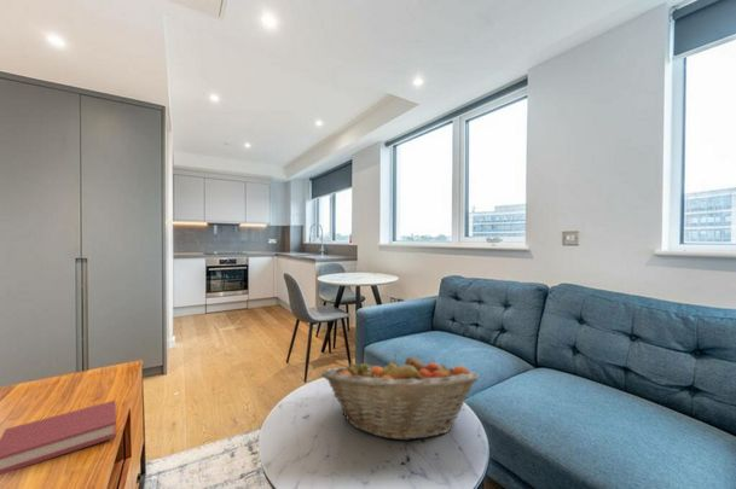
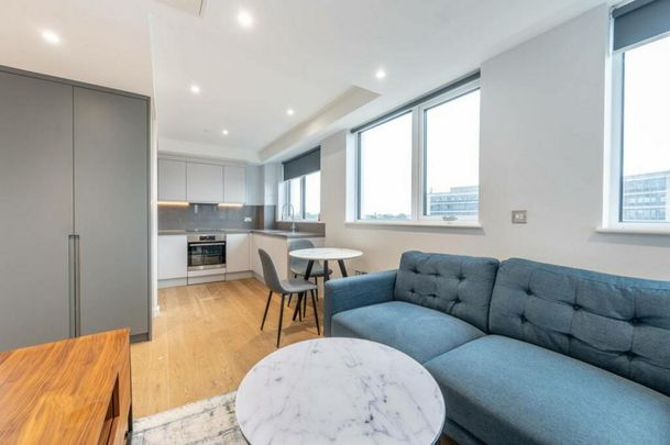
- book (62, 432)
- fruit basket (398, 385)
